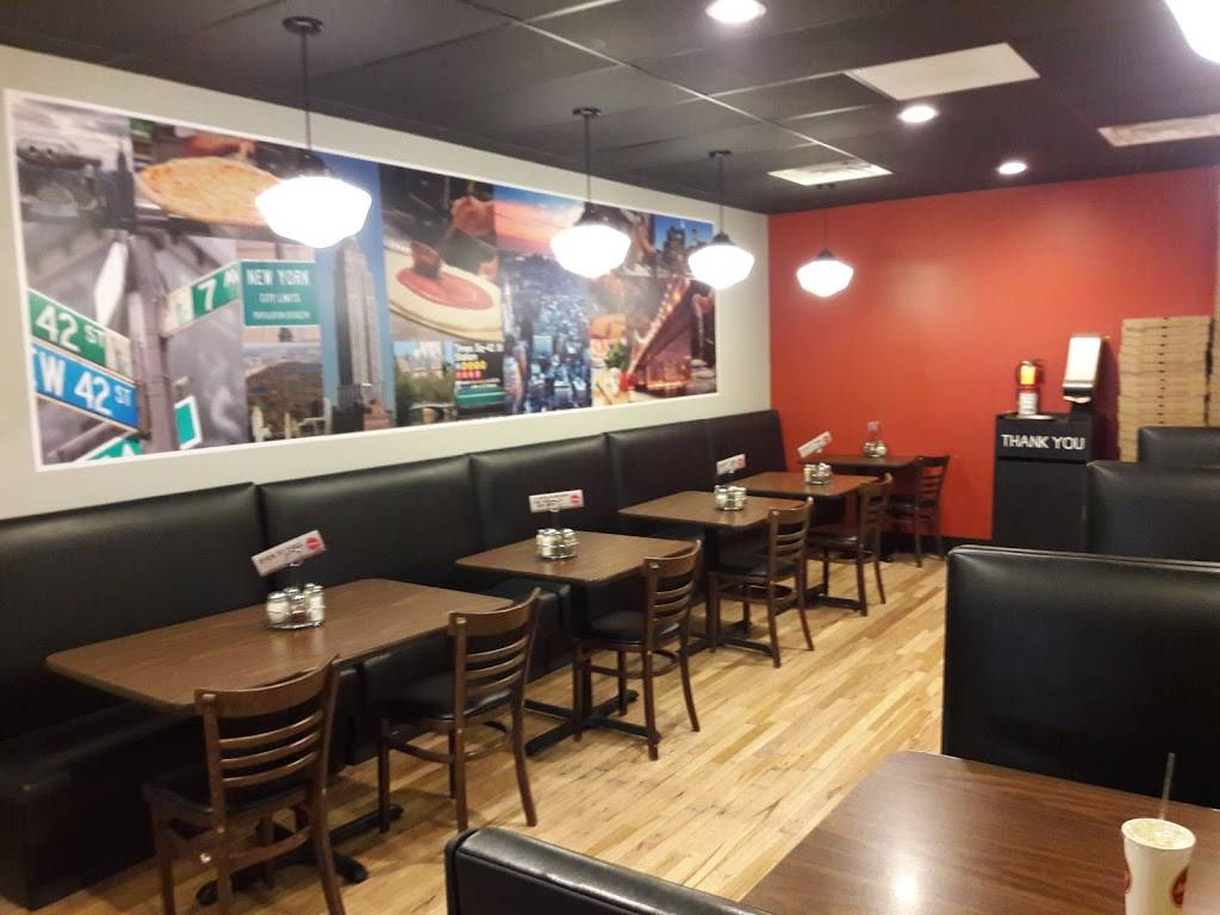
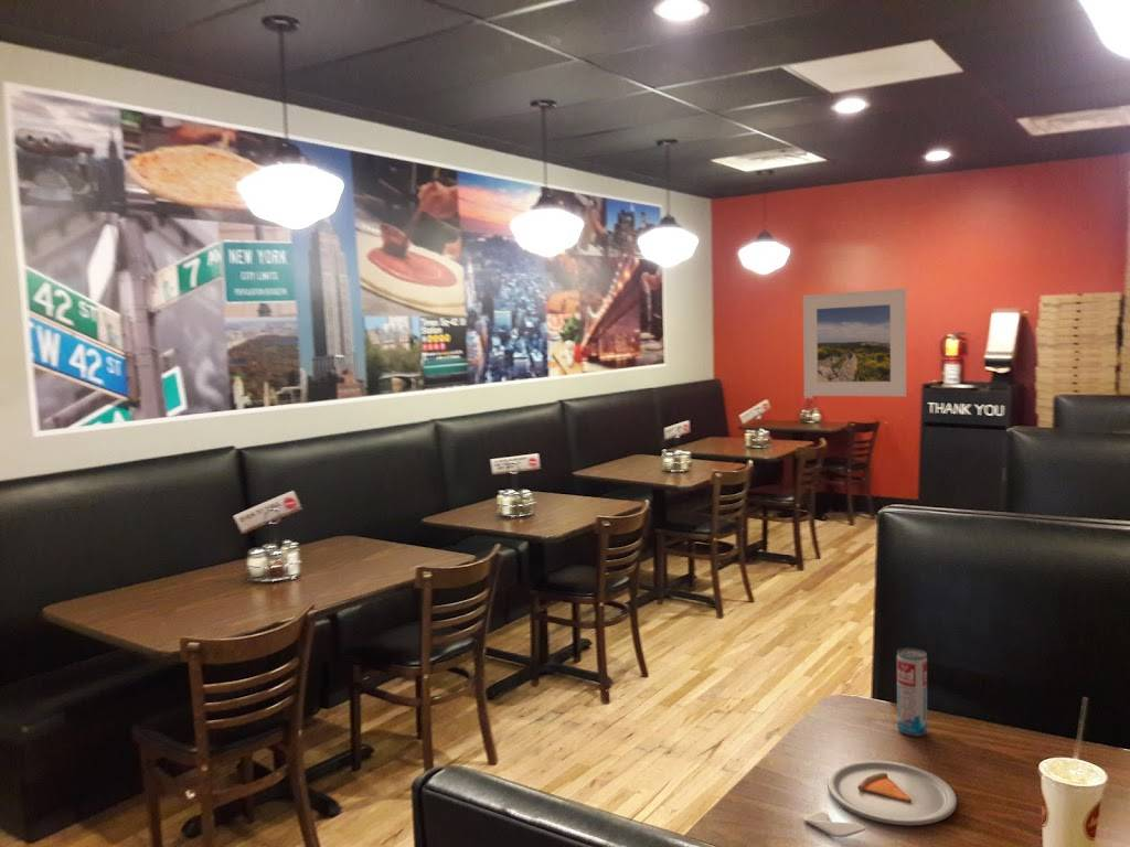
+ beverage can (912, 691)
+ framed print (853, 344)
+ dinner plate (875, 797)
